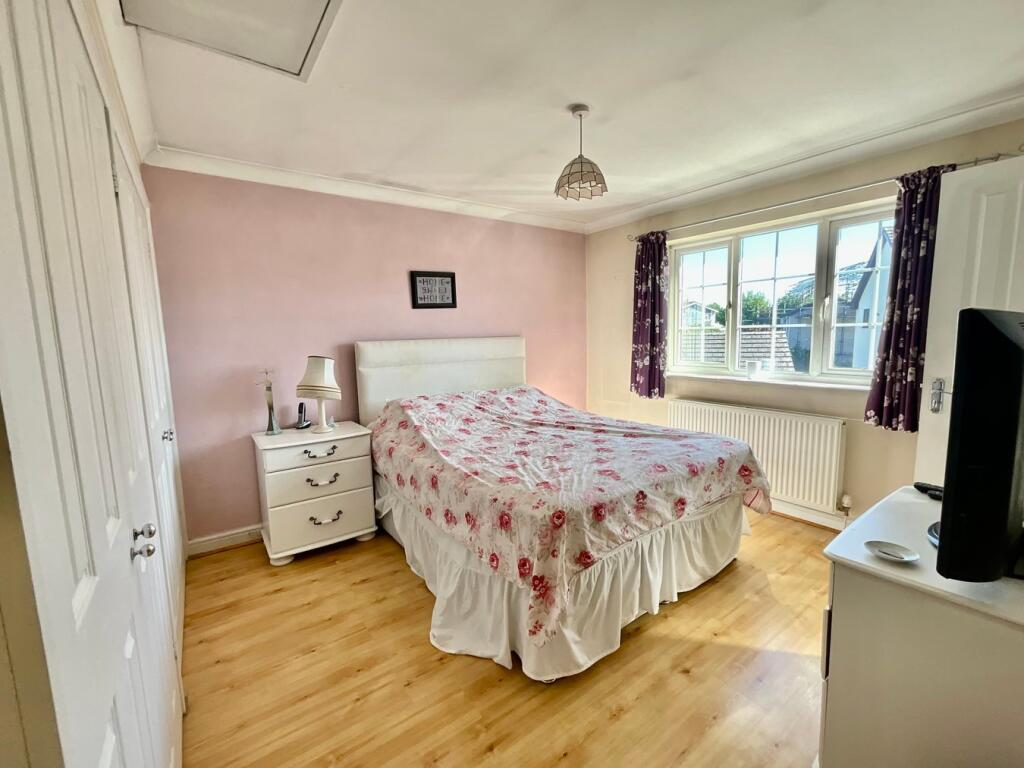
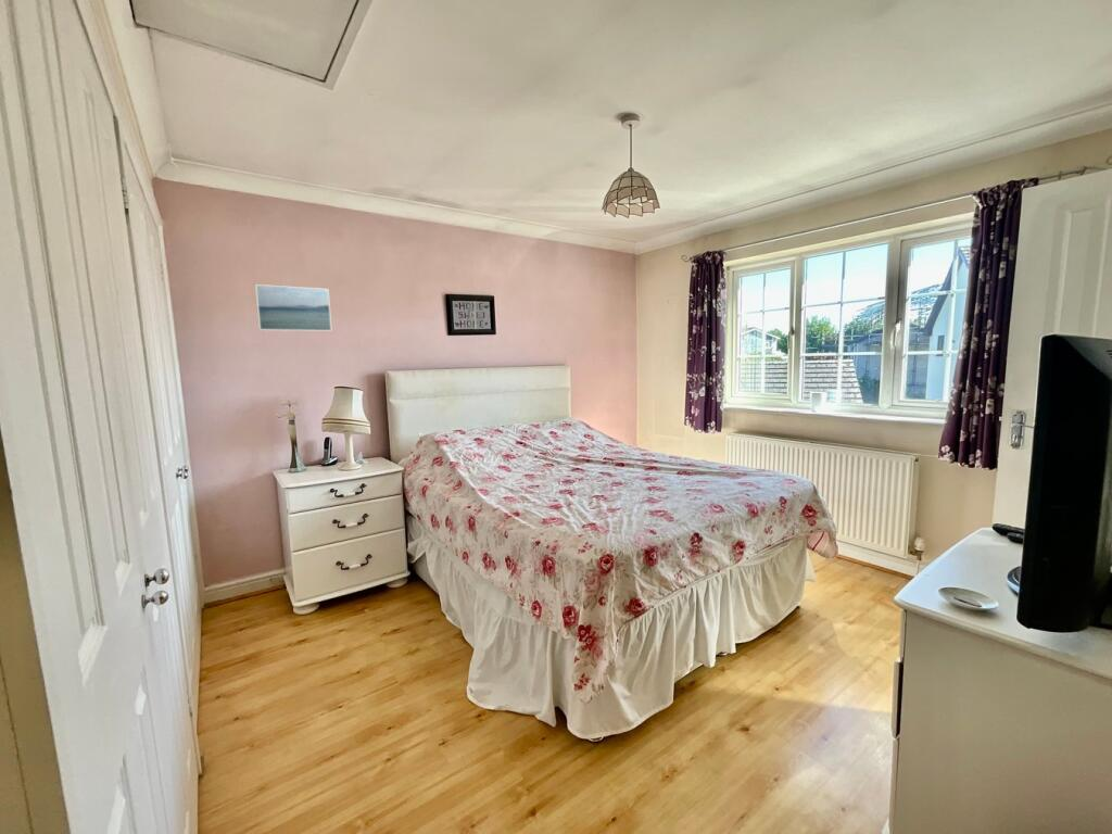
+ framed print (294, 308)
